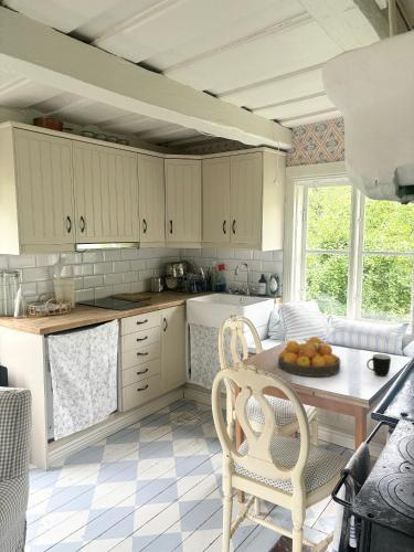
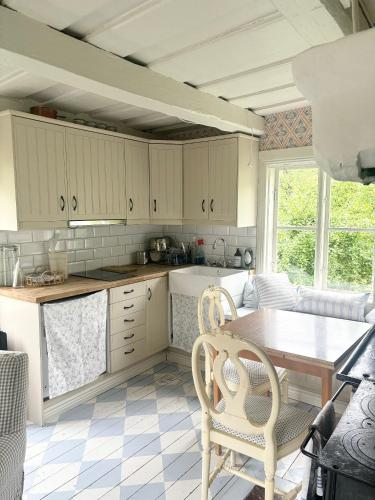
- mug (378, 364)
- fruit bowl (308, 353)
